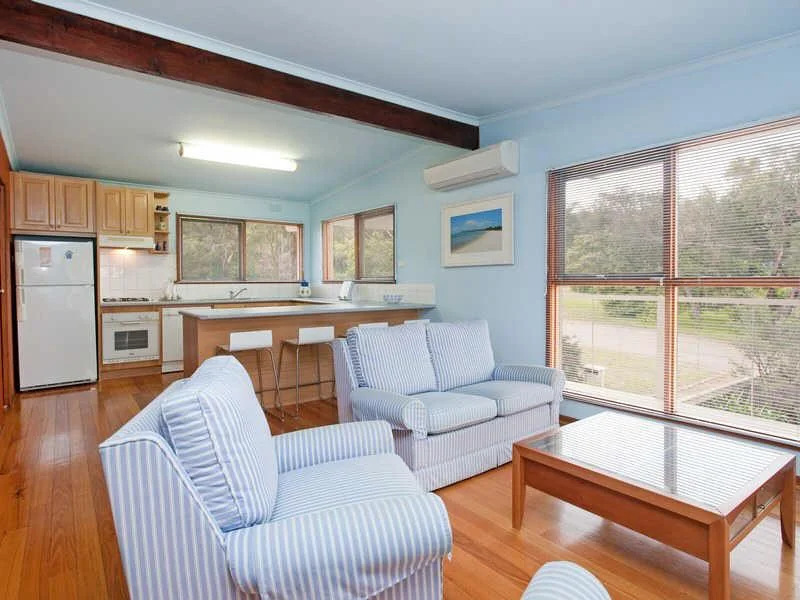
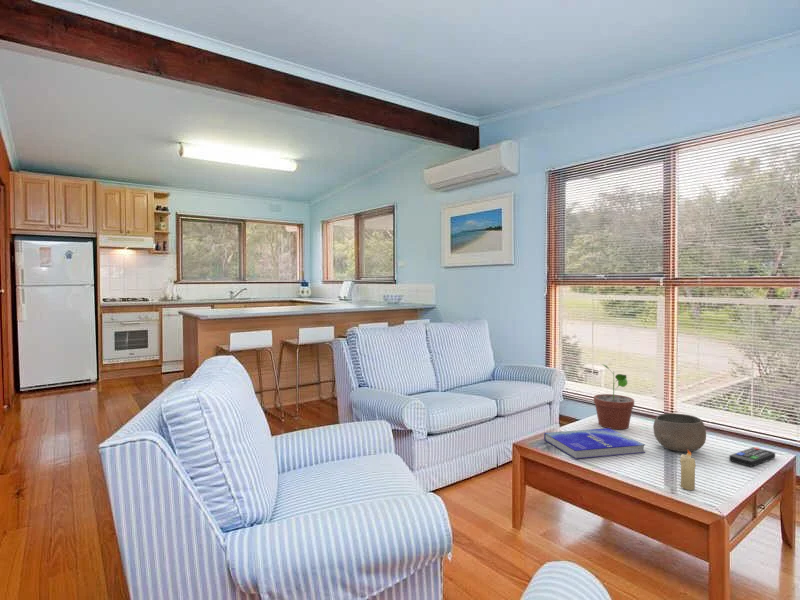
+ remote control (752, 456)
+ book (592, 442)
+ potted plant (613, 394)
+ bowl (678, 433)
+ candle (687, 468)
